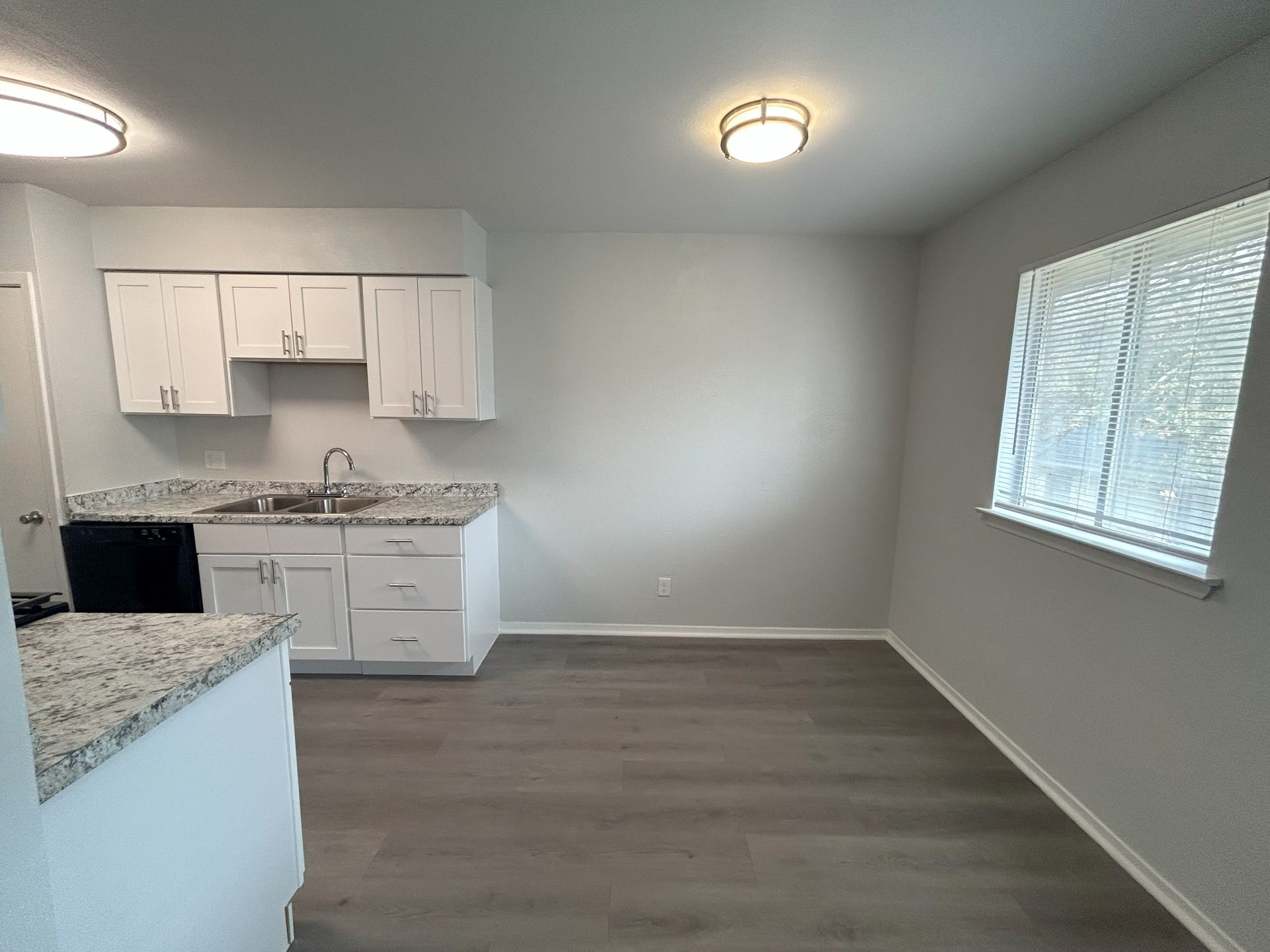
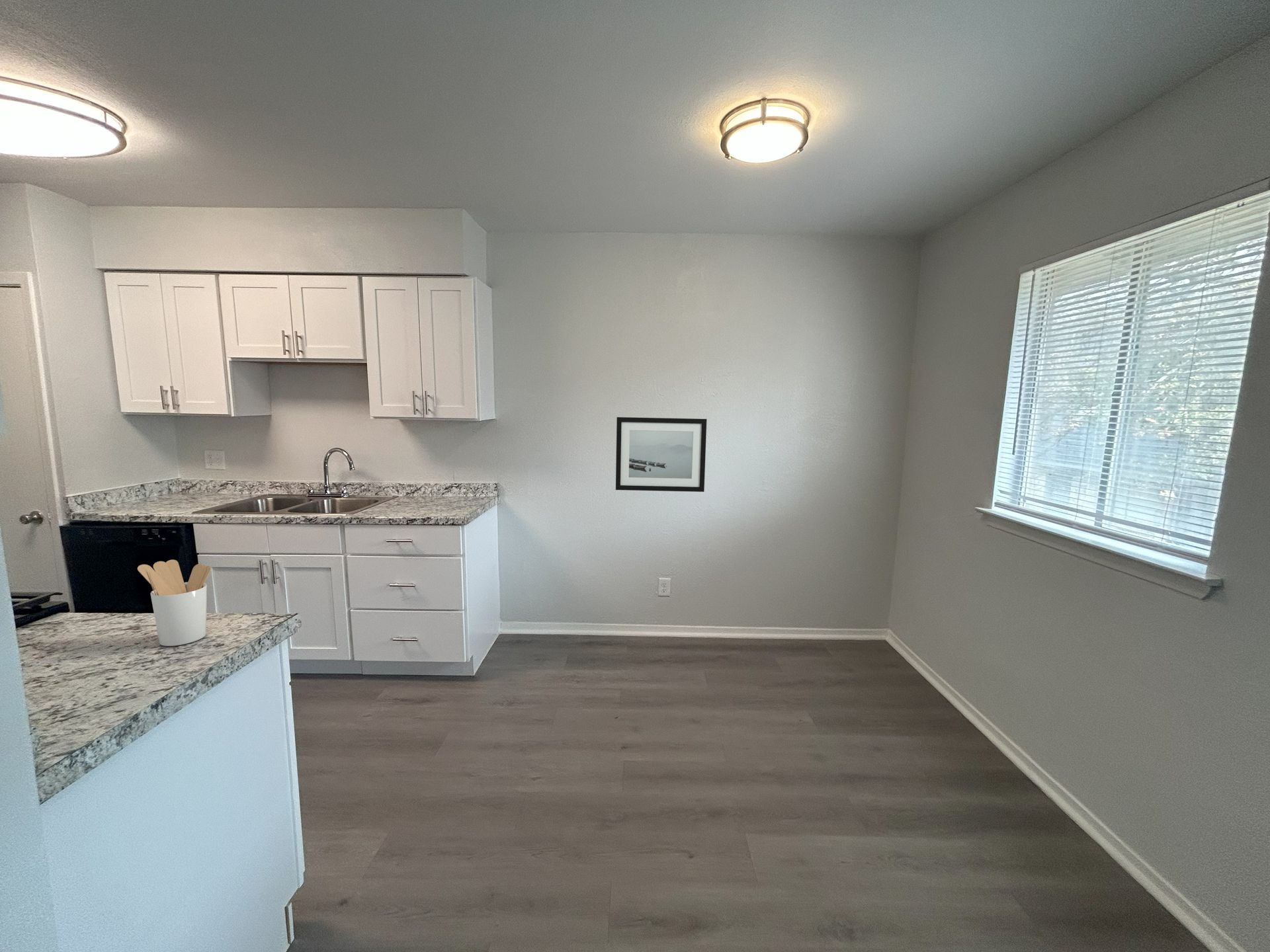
+ utensil holder (173, 600)
+ wall art (660, 454)
